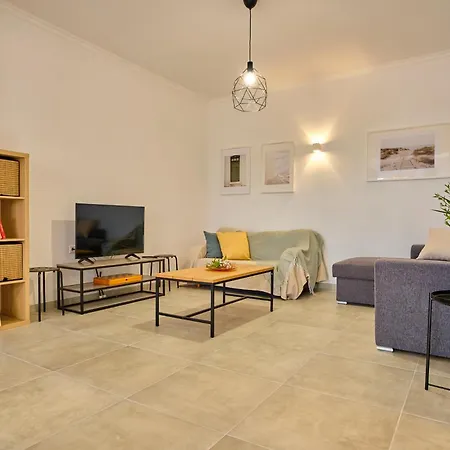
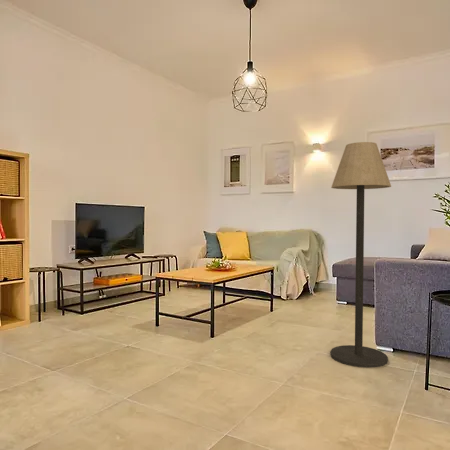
+ floor lamp (359, 251)
